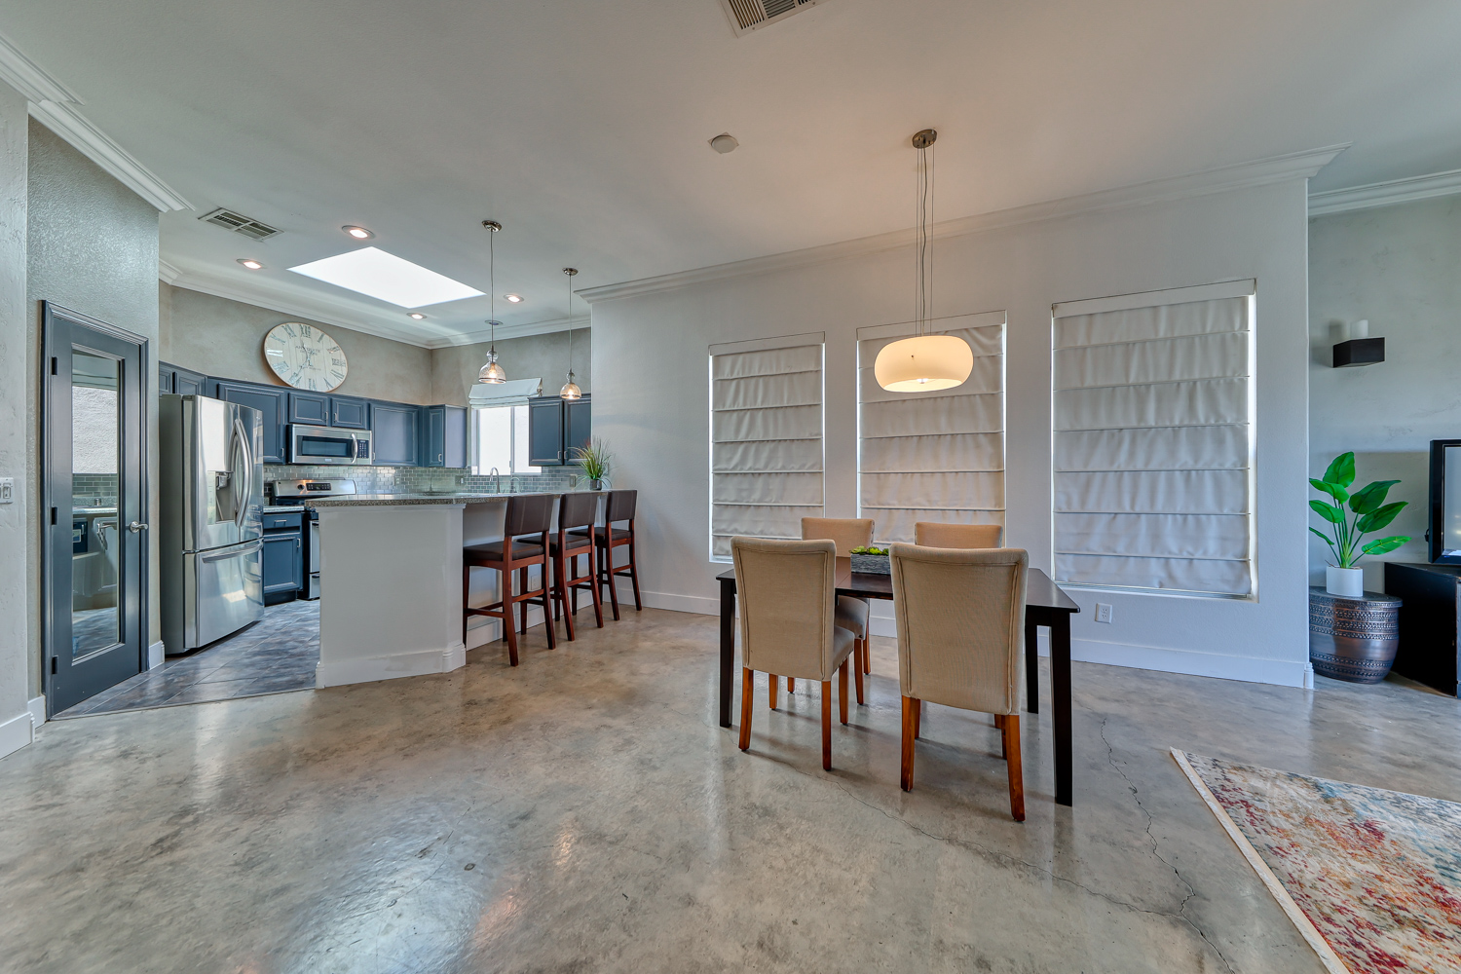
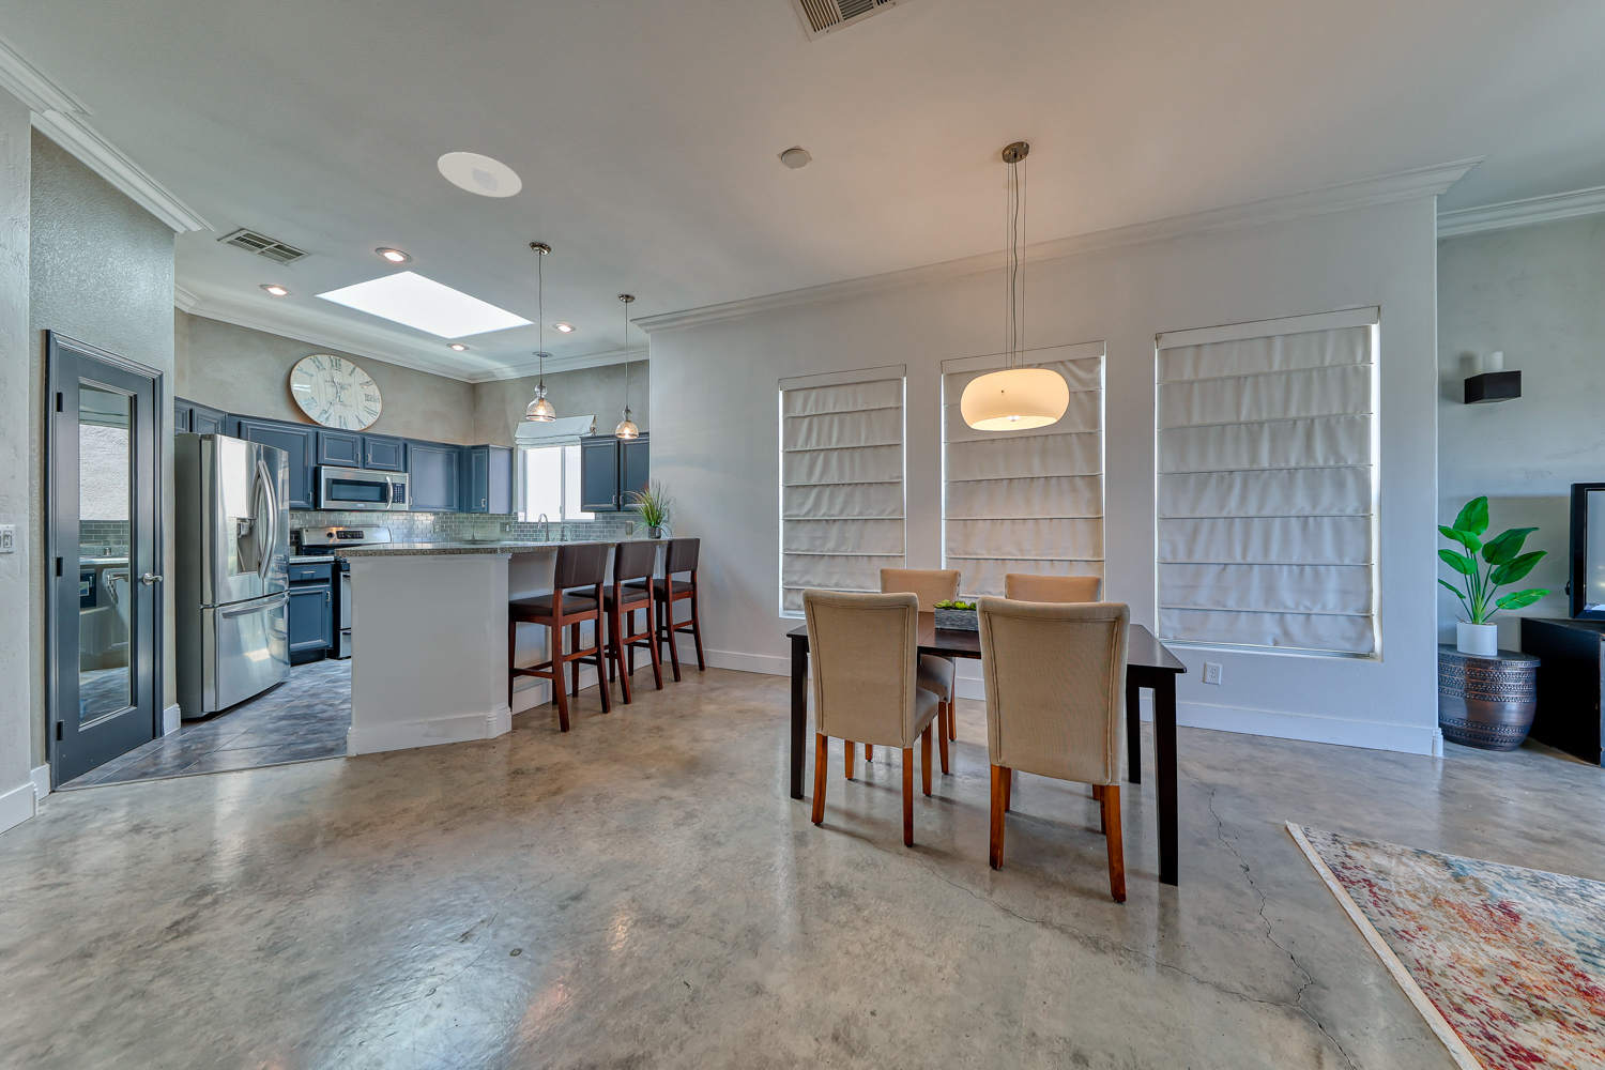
+ recessed light (480, 172)
